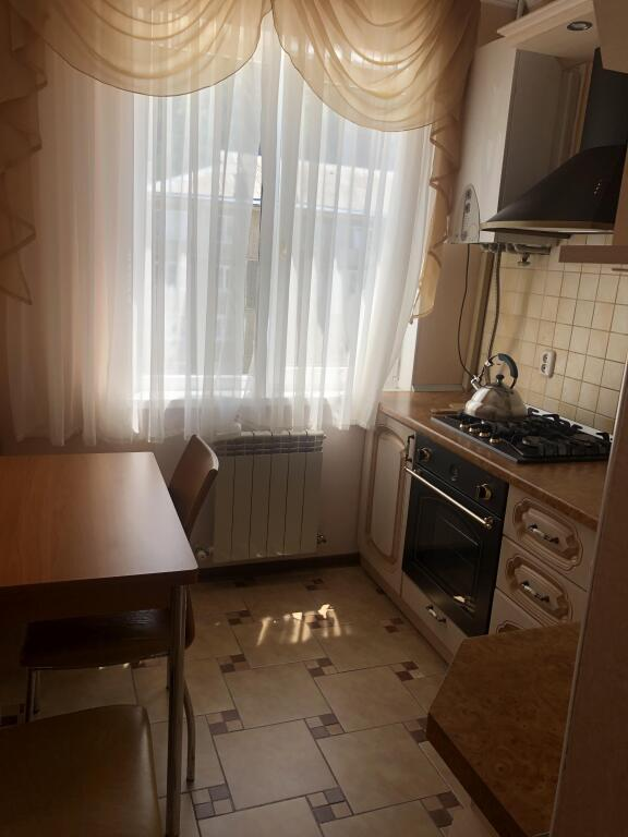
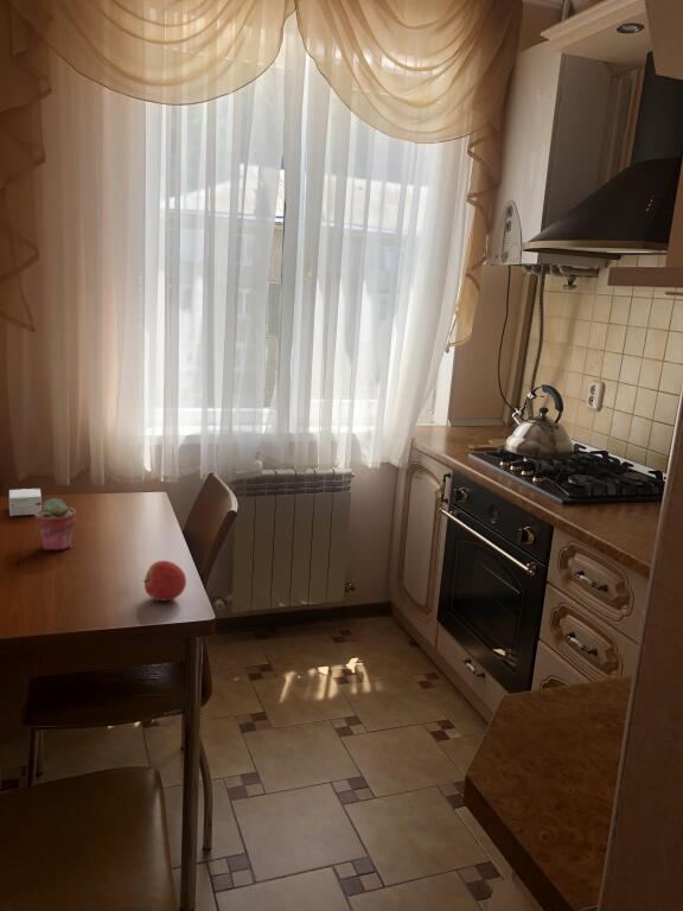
+ potted succulent (56, 522)
+ small box (25, 502)
+ apple (164, 580)
